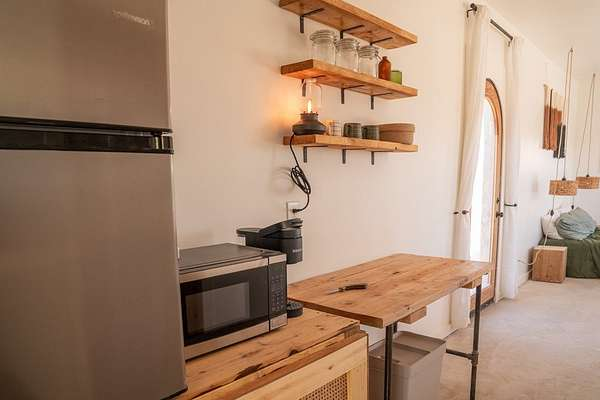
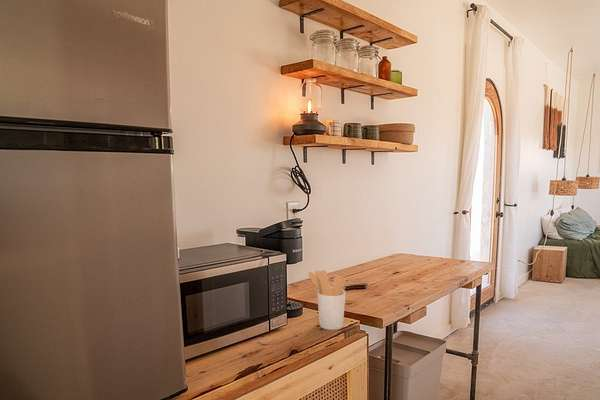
+ utensil holder (326, 297)
